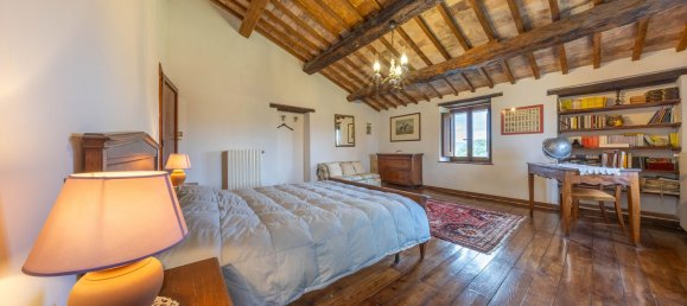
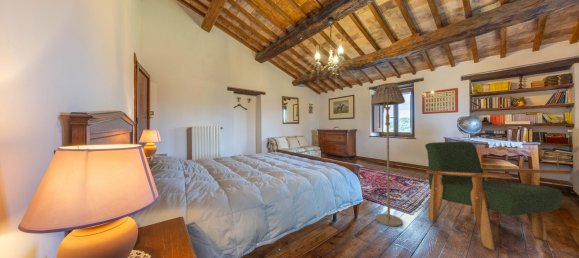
+ floor lamp (387, 152)
+ armchair (483, 186)
